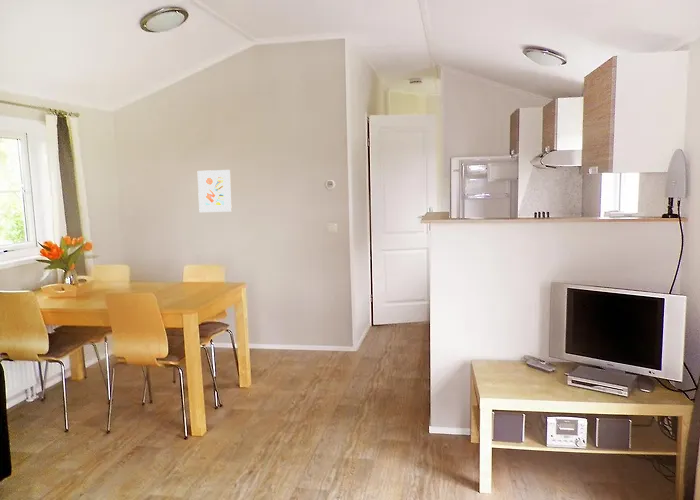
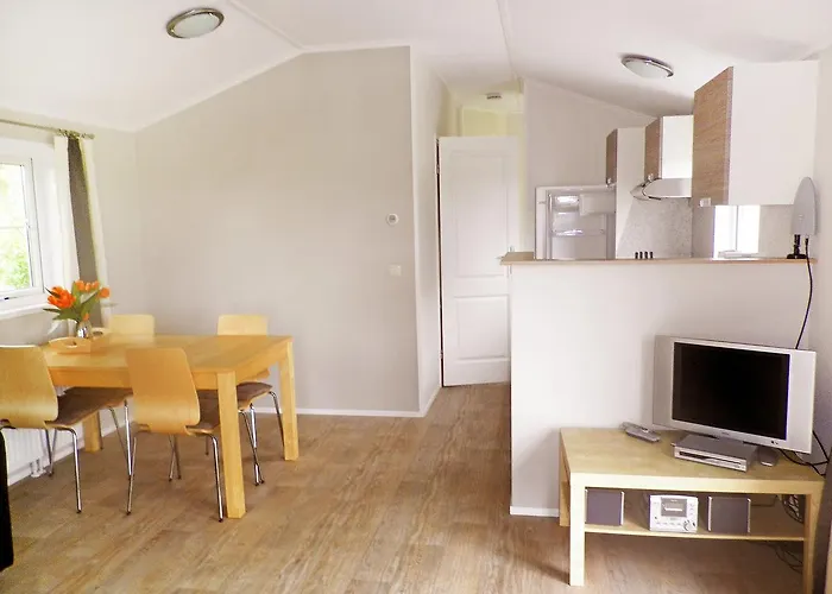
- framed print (214, 191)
